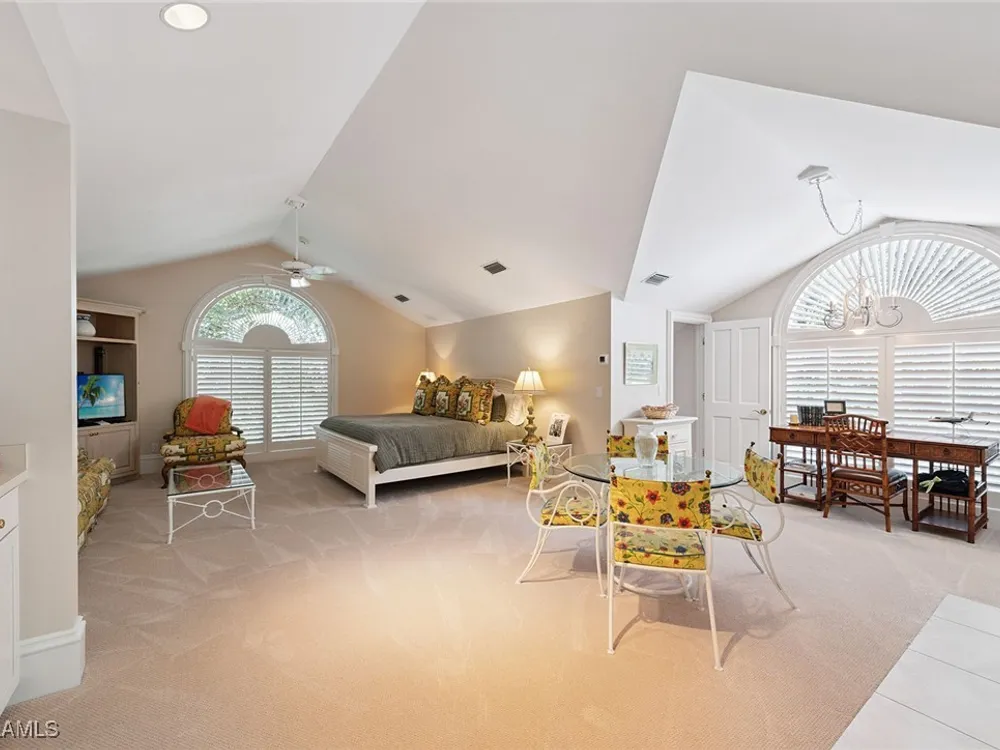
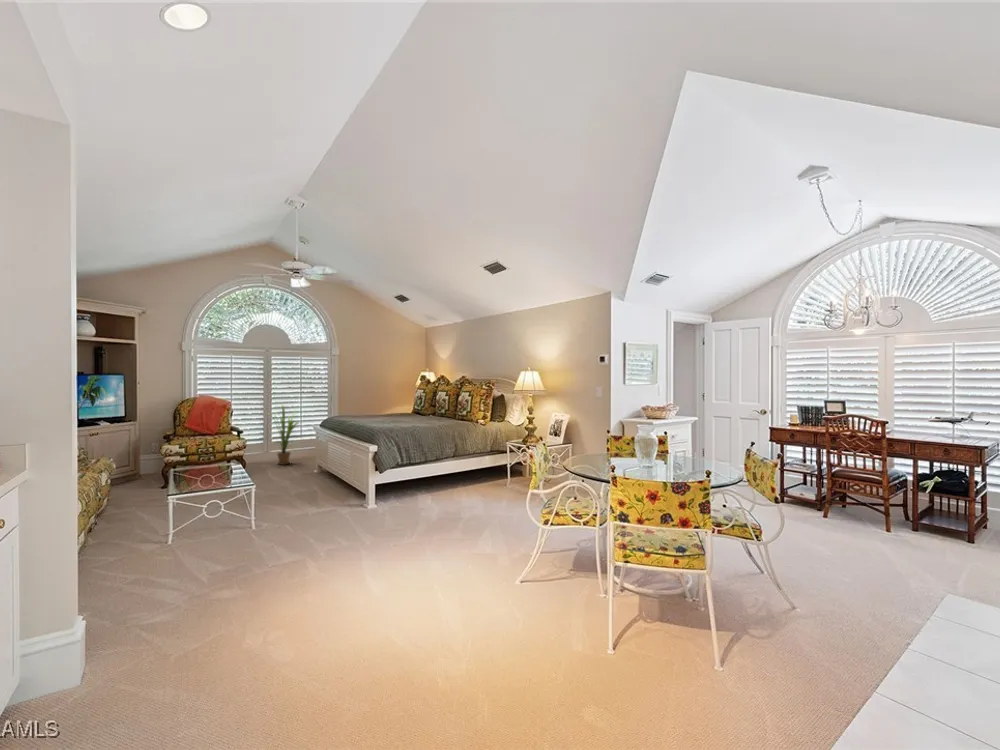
+ house plant (282, 433)
